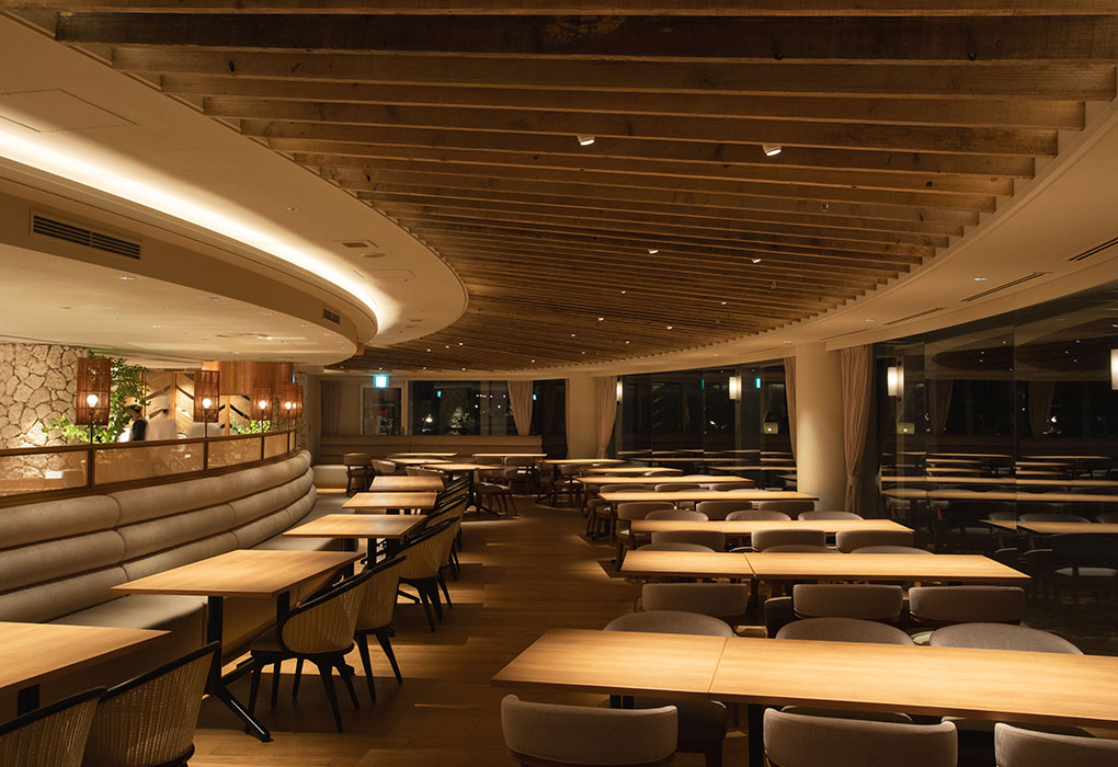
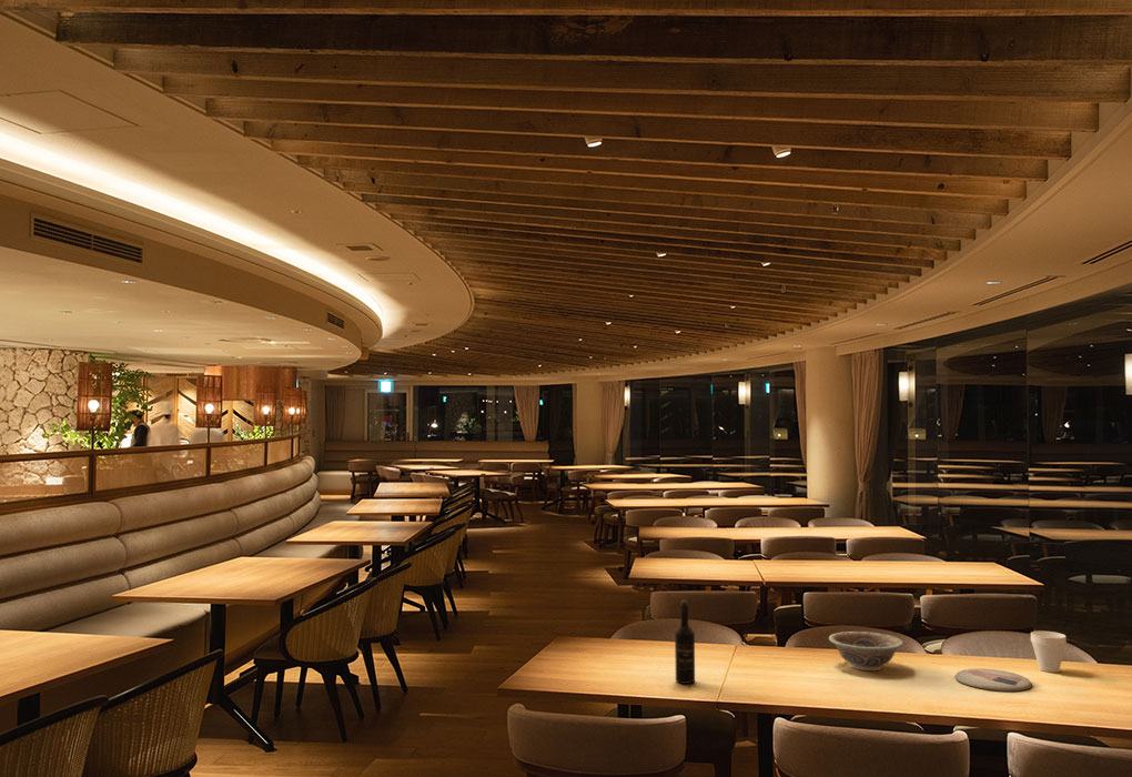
+ cup (1048, 652)
+ wine bottle (685, 640)
+ plate (992, 678)
+ decorative bowl (866, 653)
